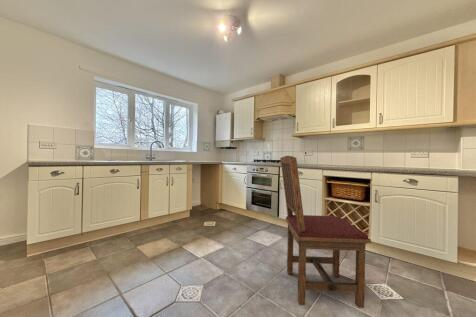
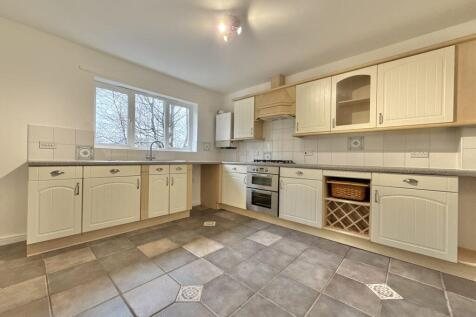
- dining chair (317, 221)
